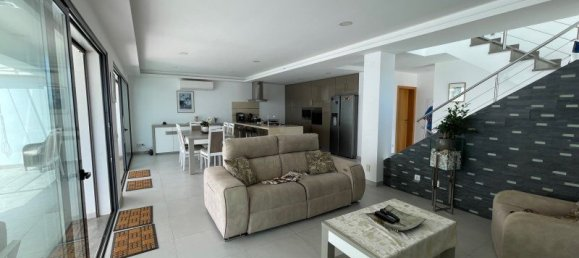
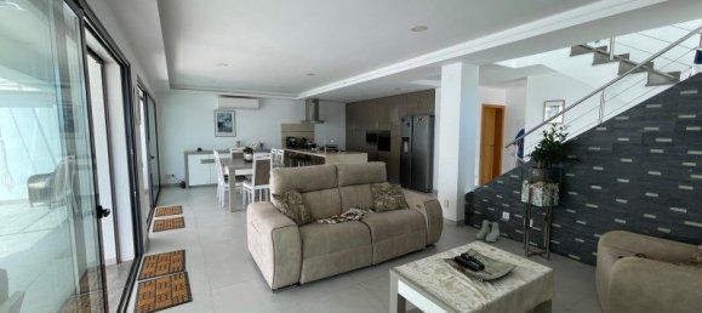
+ boots (487, 229)
